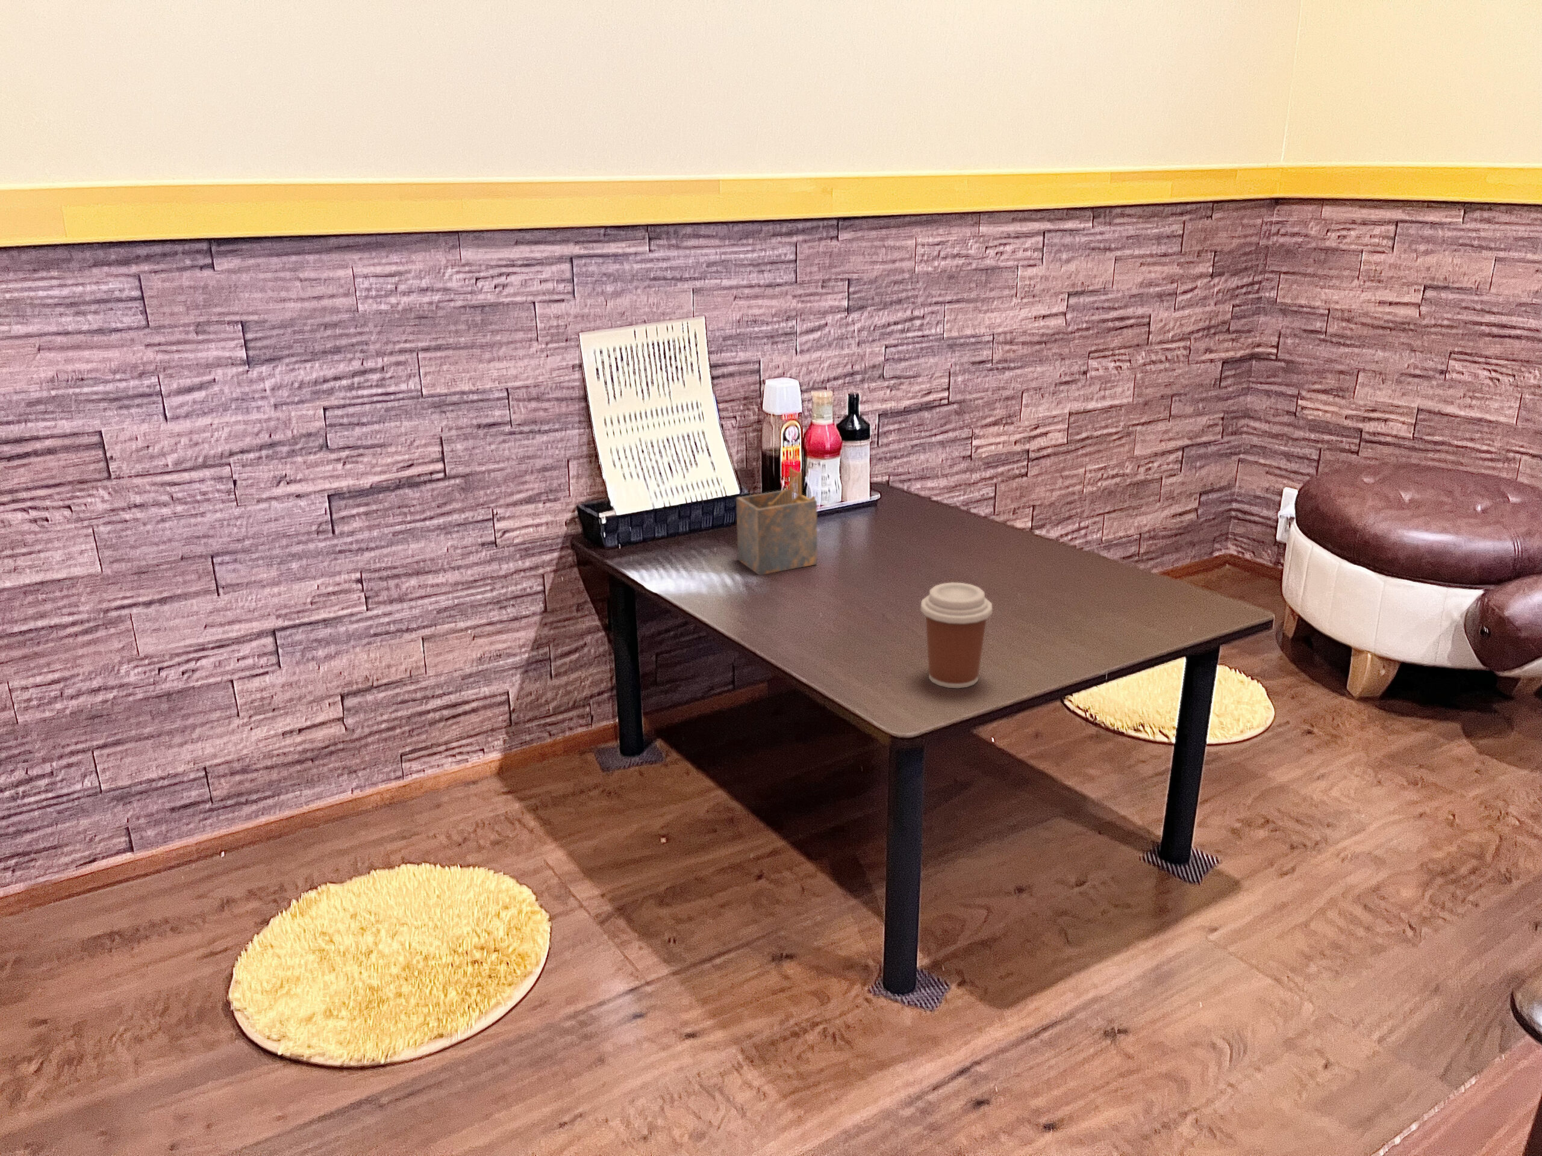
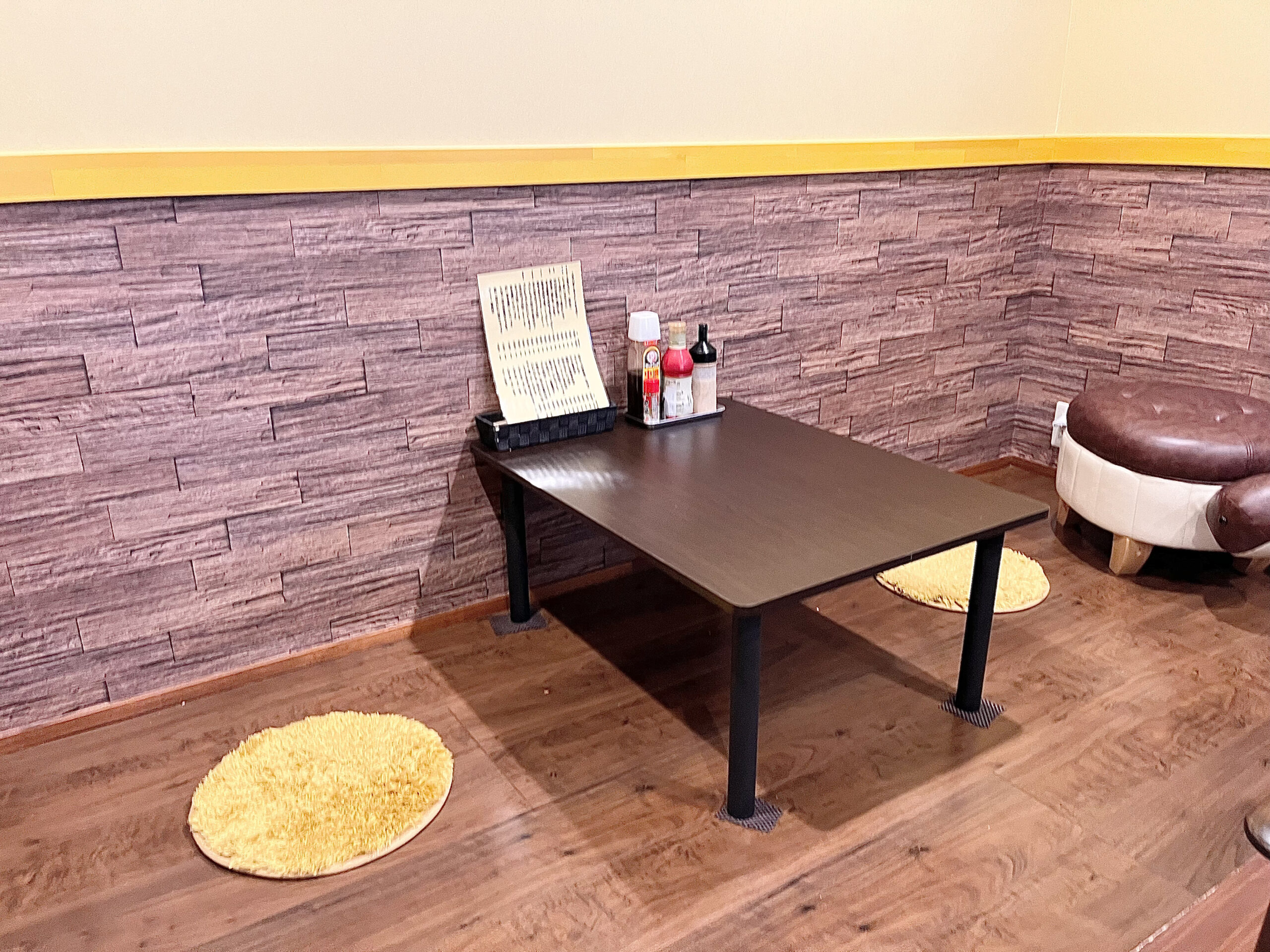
- napkin holder (776, 520)
- coffee cup (954, 635)
